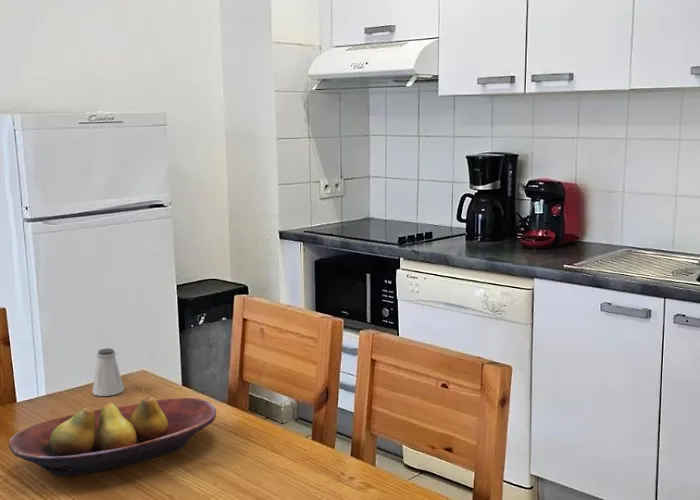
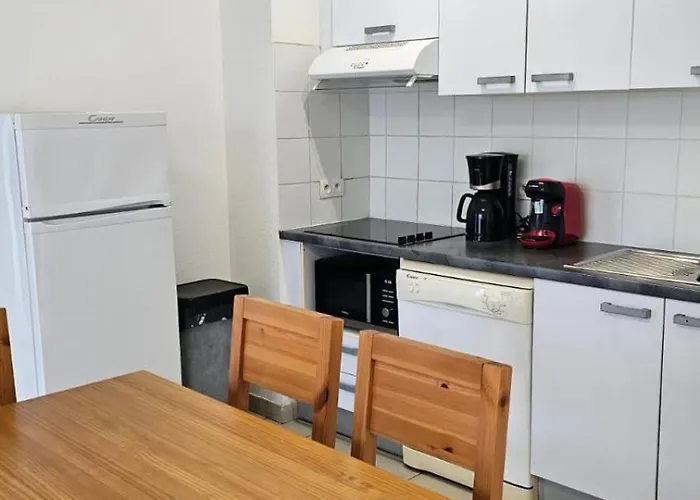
- fruit bowl (118, 427)
- saltshaker (107, 370)
